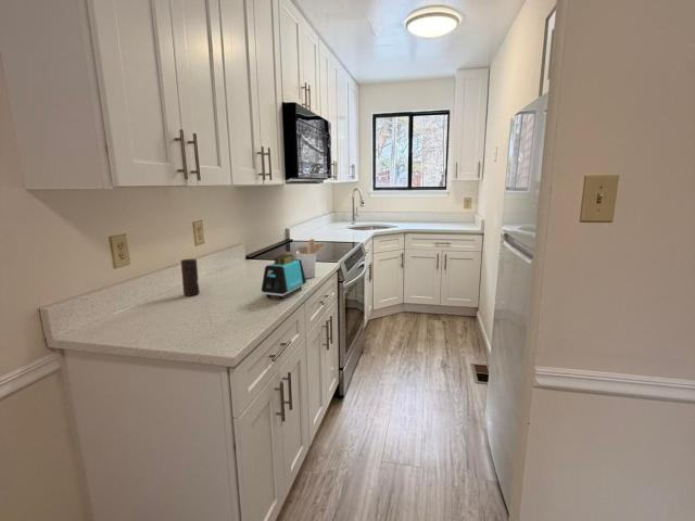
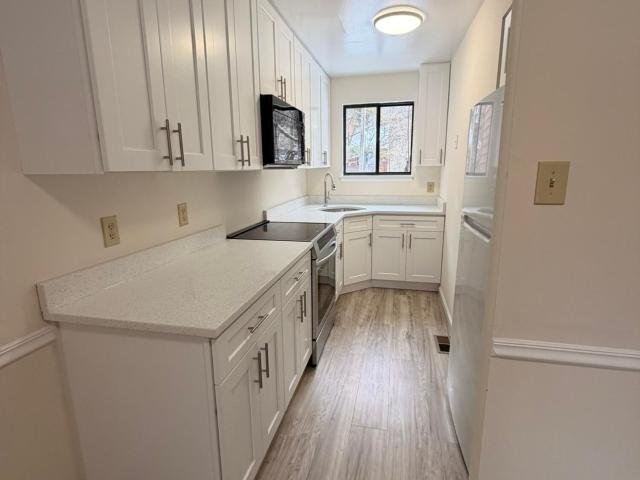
- toaster (283, 274)
- candle (190, 277)
- utensil holder (311, 258)
